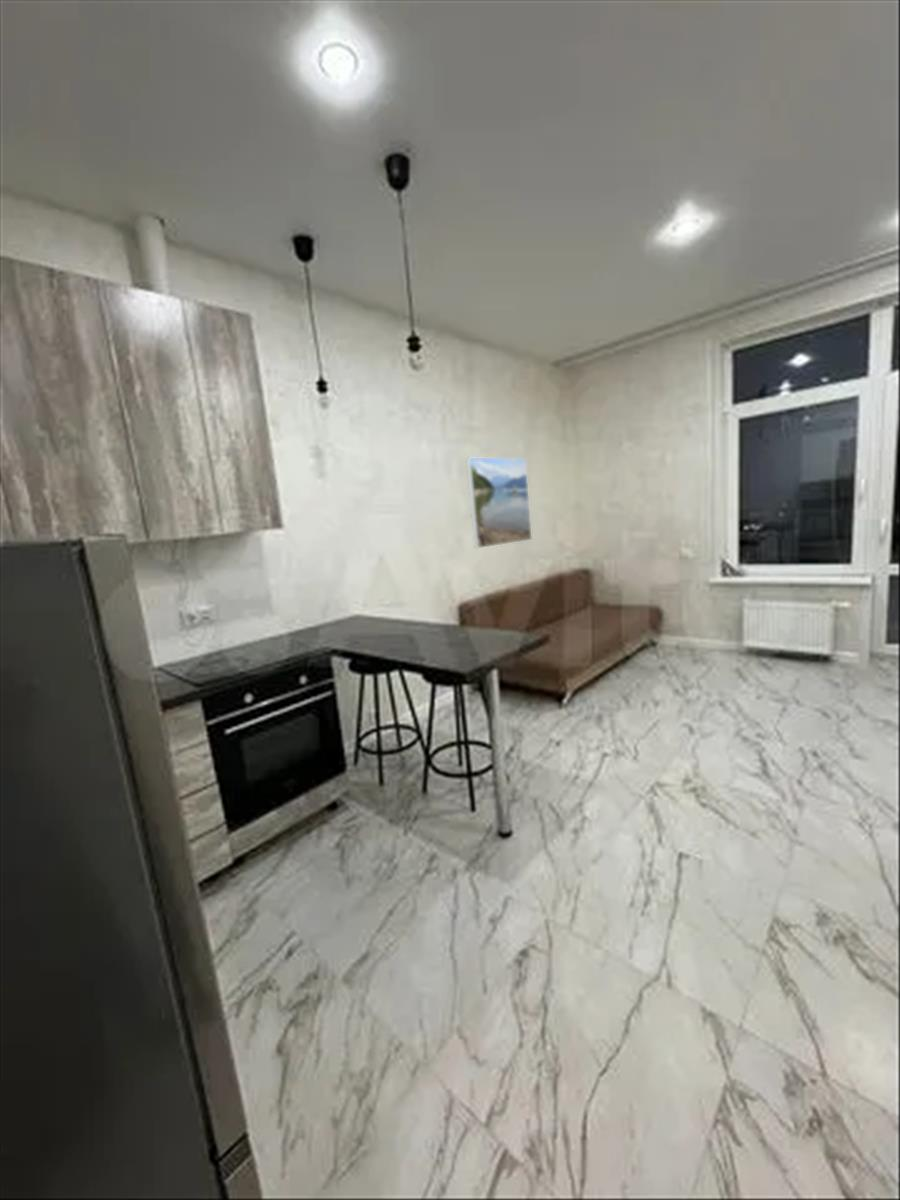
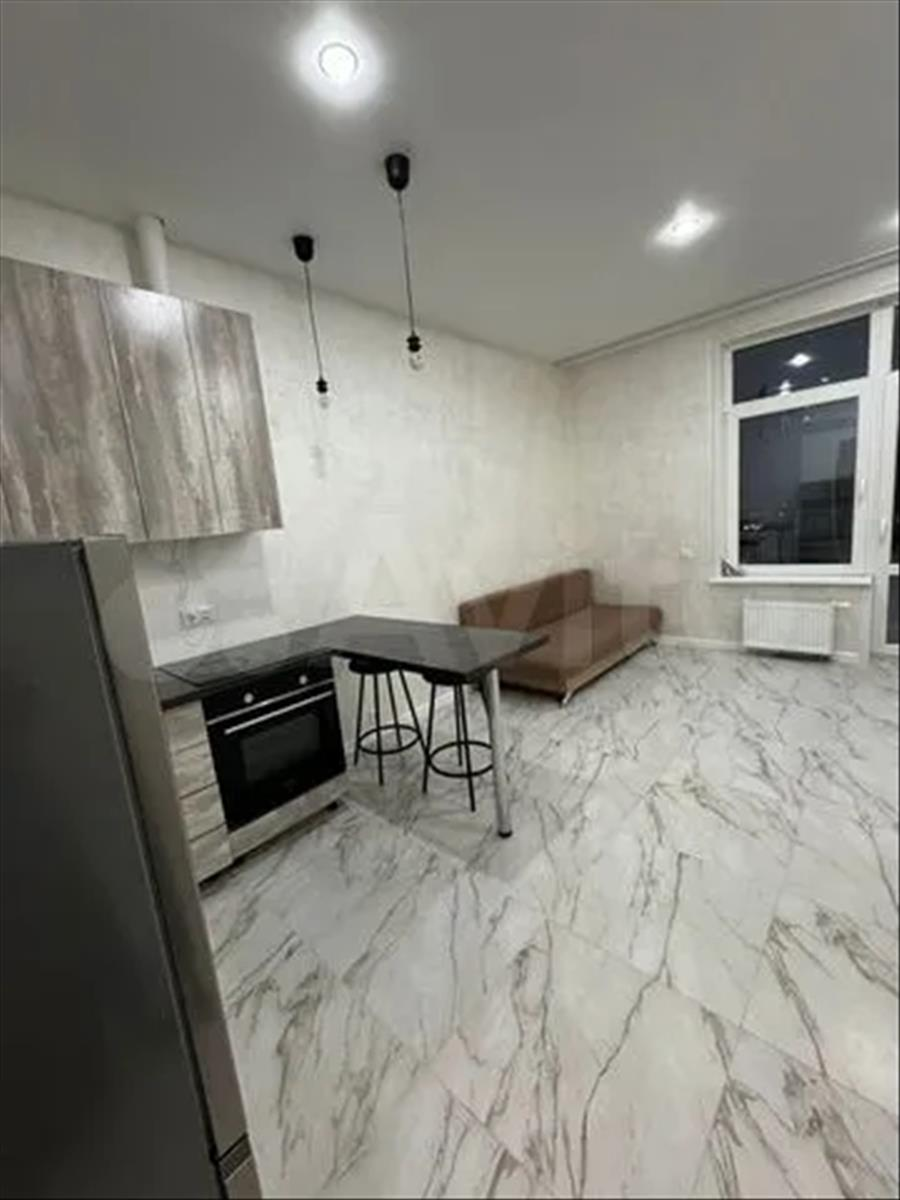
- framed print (501, 501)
